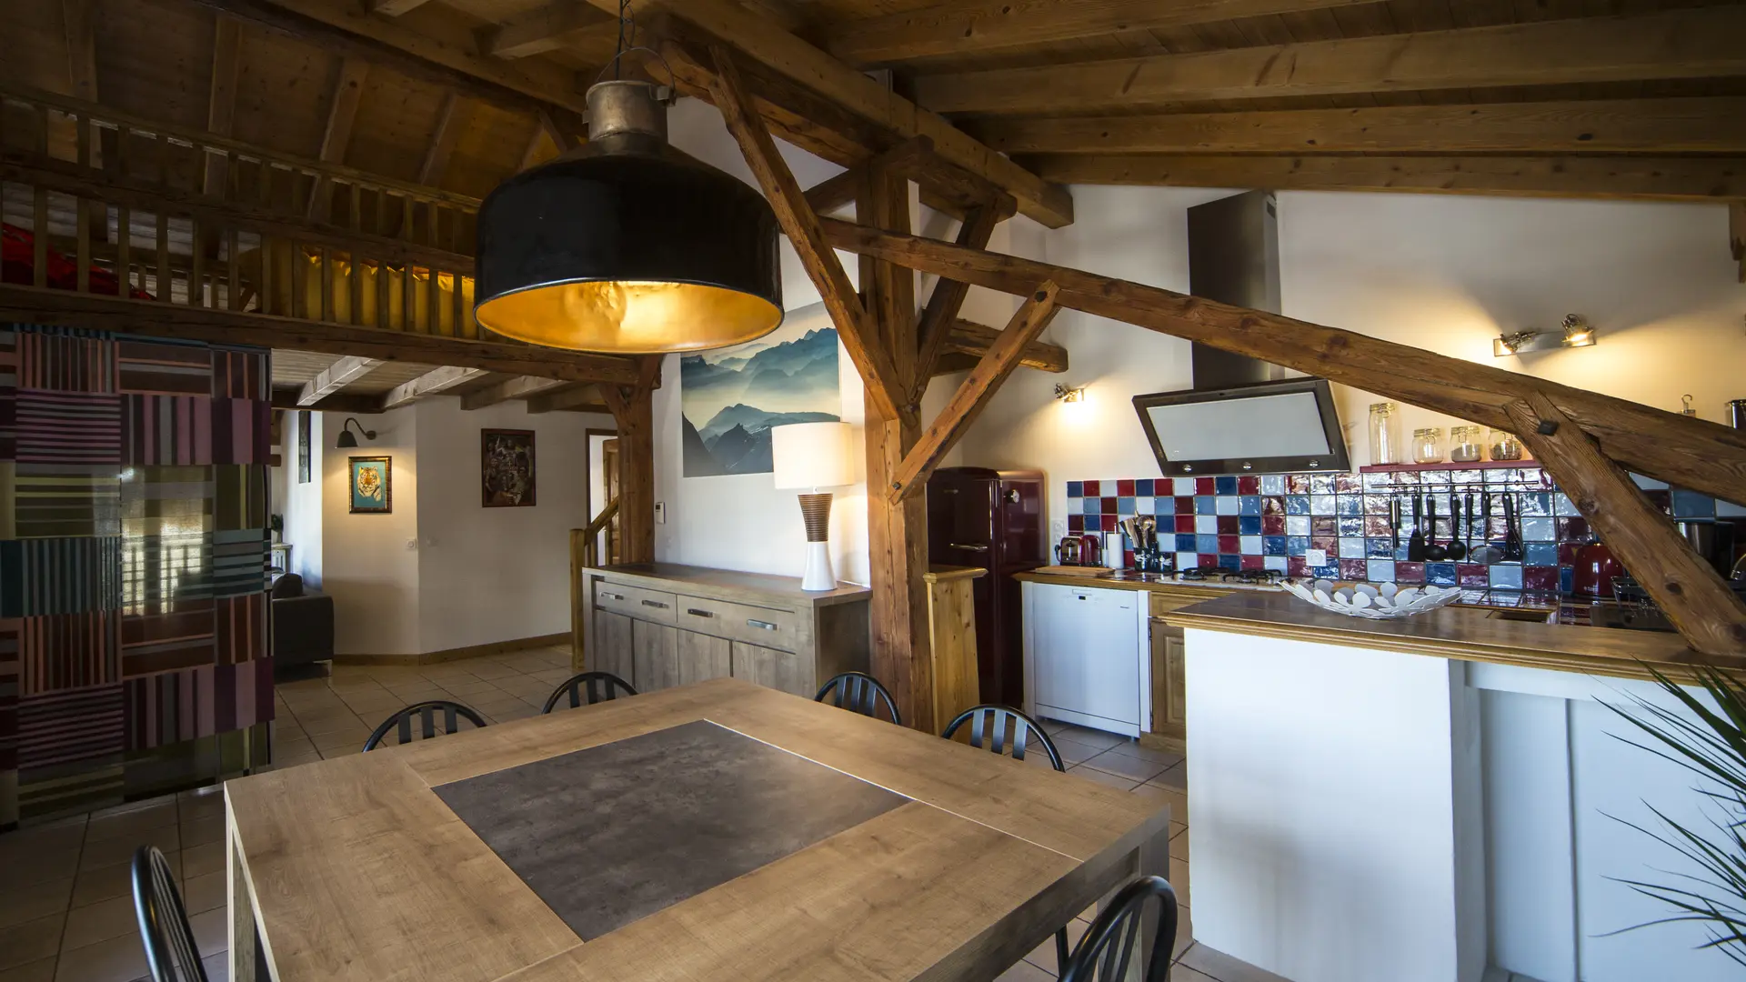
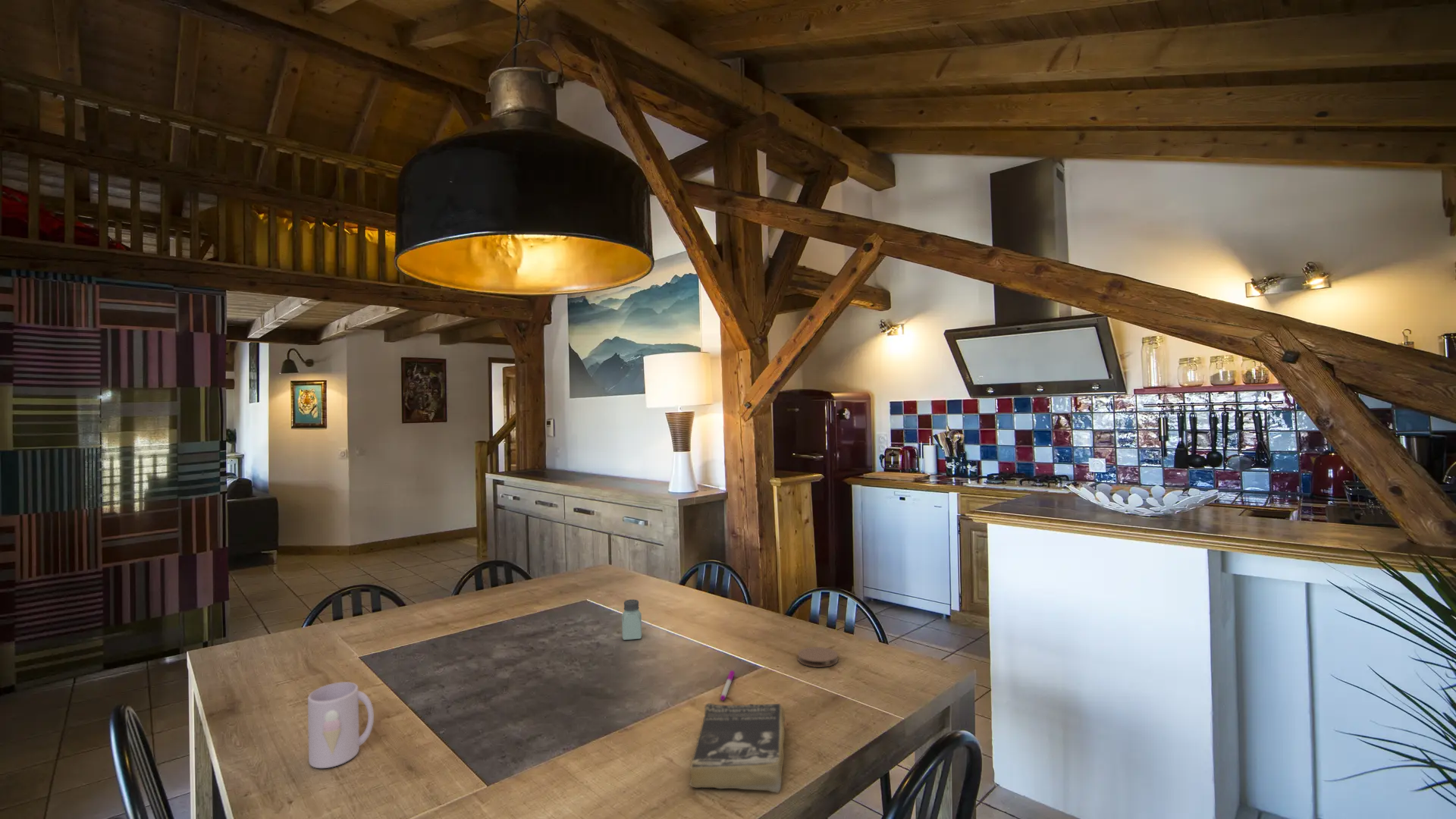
+ coaster (817, 657)
+ saltshaker (631, 619)
+ book (741, 742)
+ mug (341, 722)
+ pen (727, 685)
